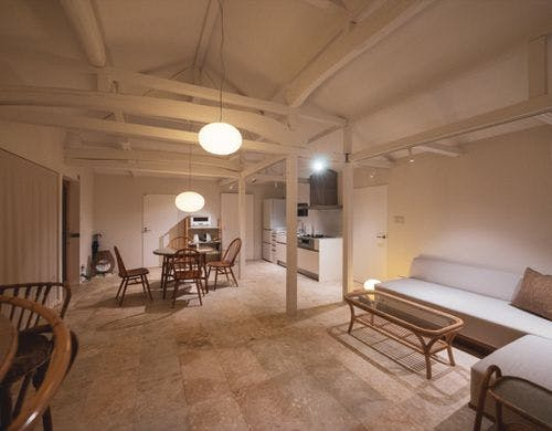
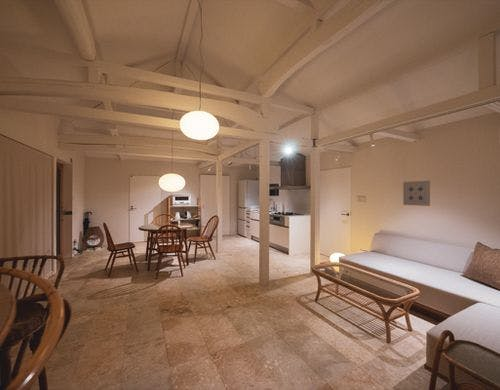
+ wall art (416, 193)
